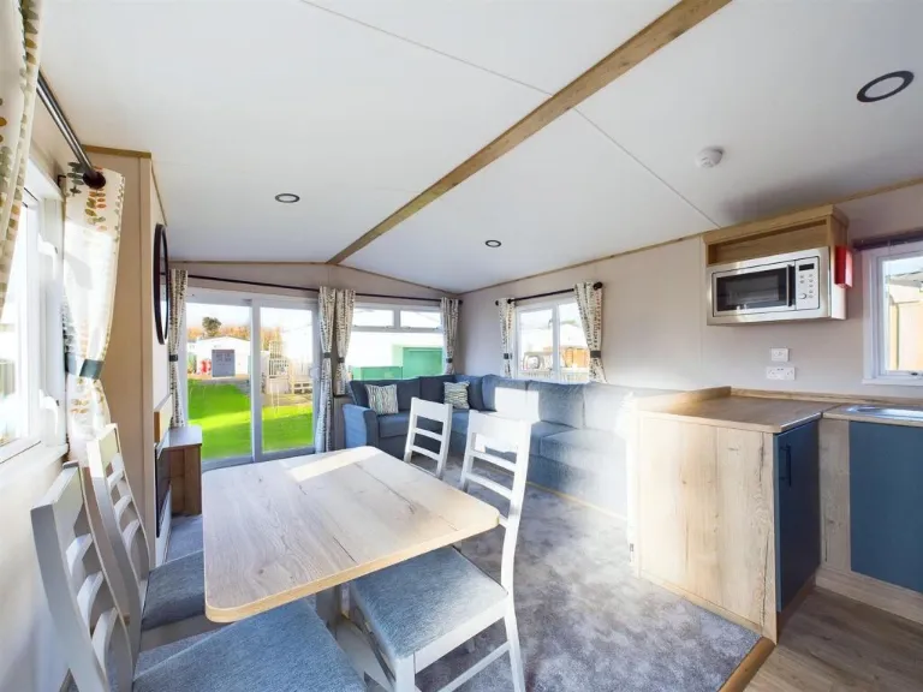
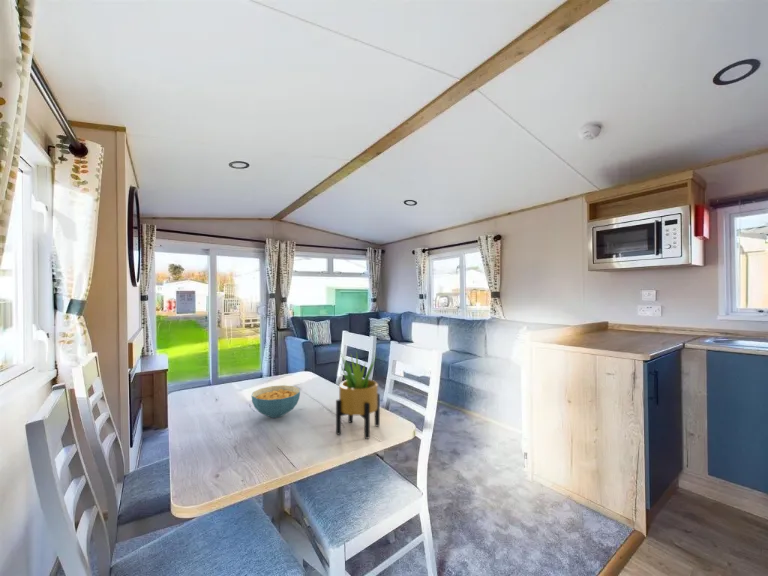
+ cereal bowl (276, 403)
+ potted plant (358, 390)
